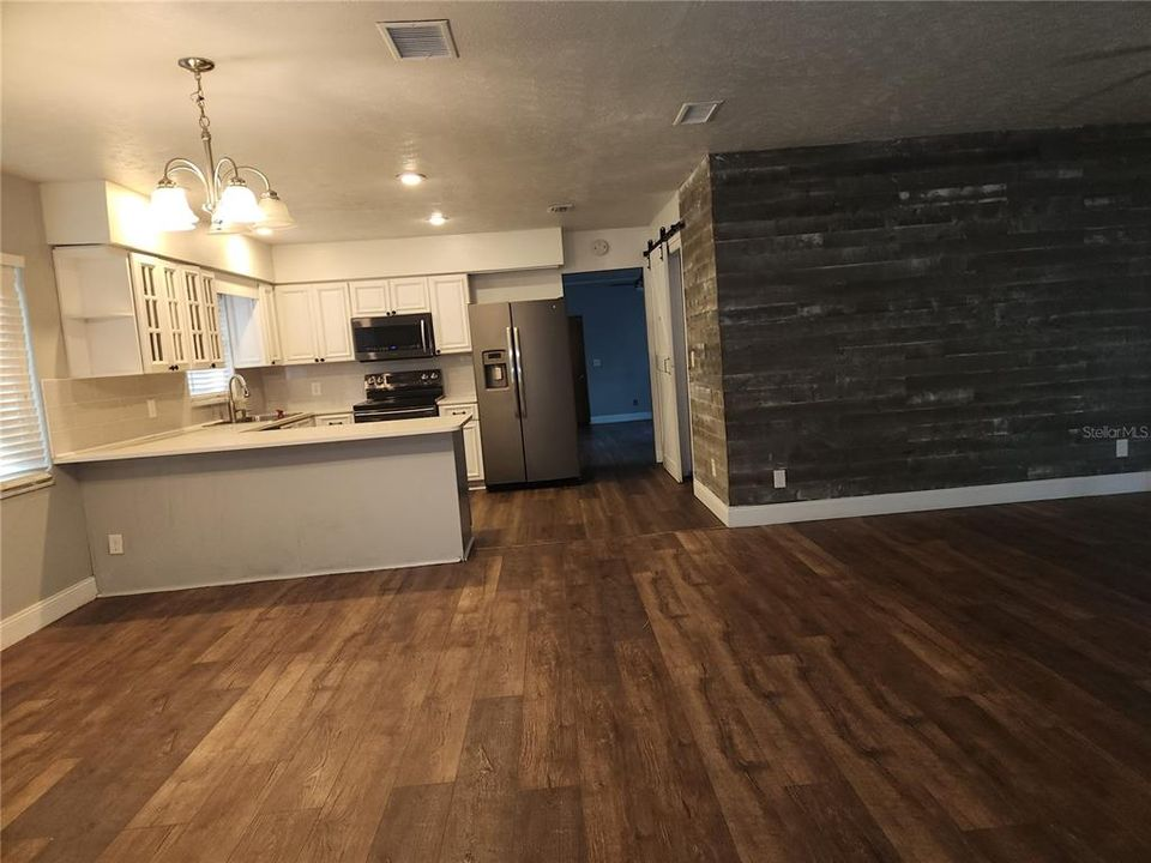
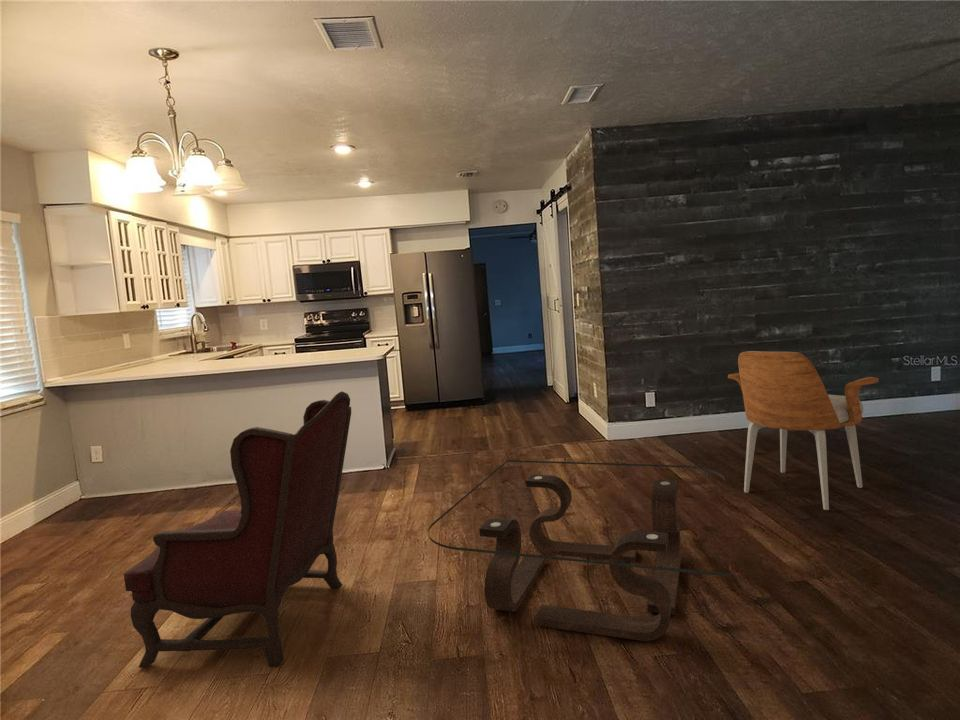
+ armchair (795, 420)
+ armchair (259, 511)
+ coffee table (588, 544)
